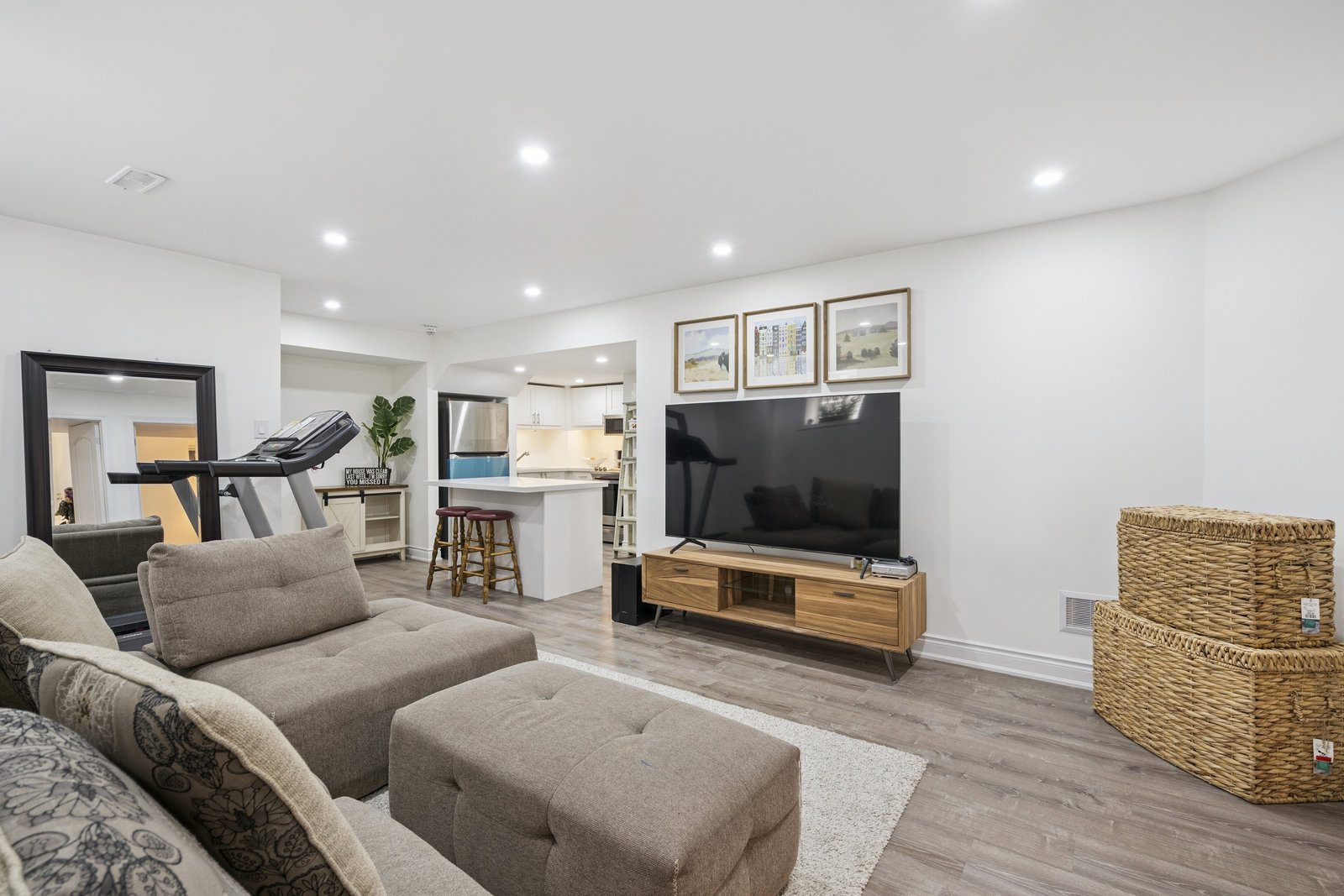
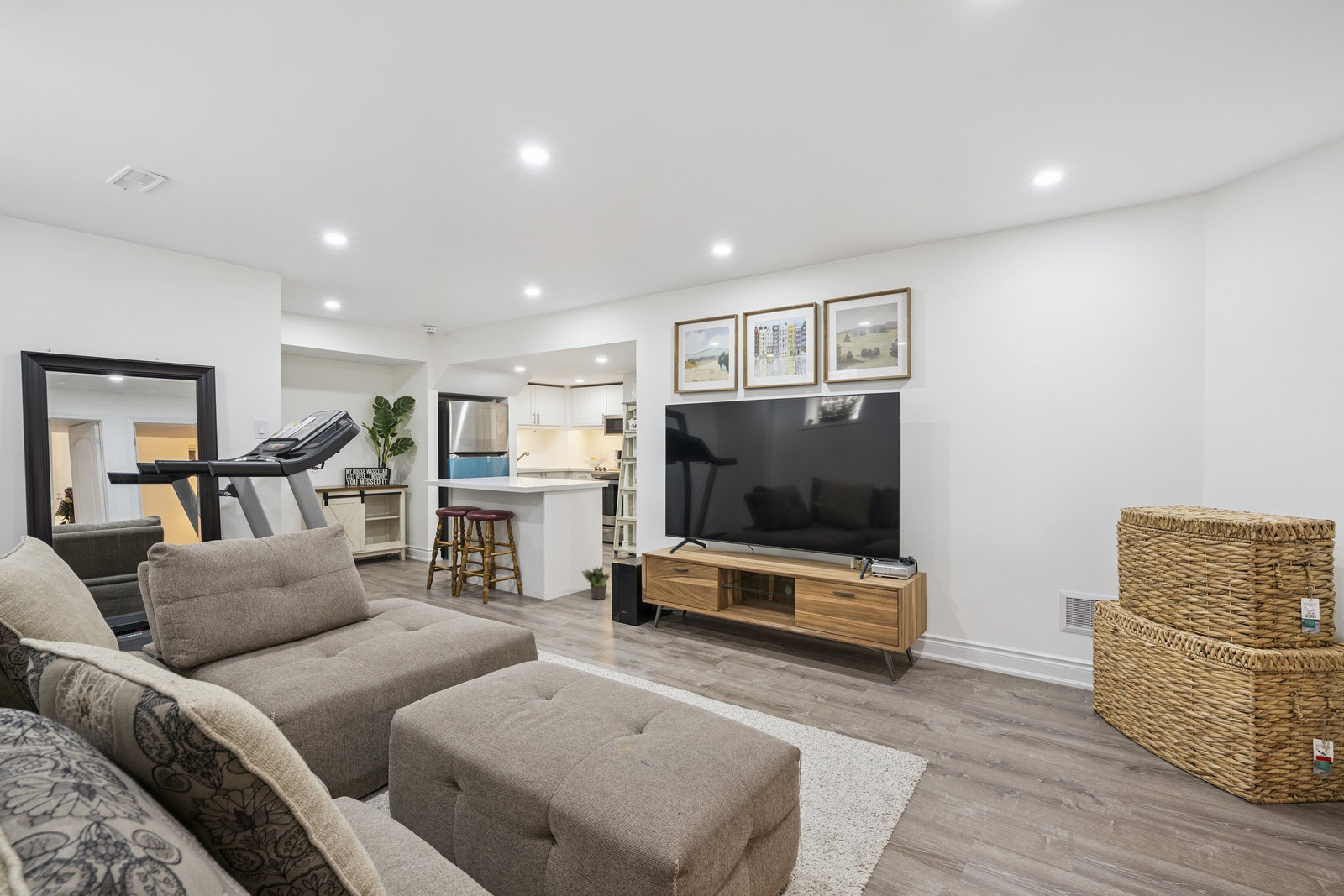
+ potted plant (596, 579)
